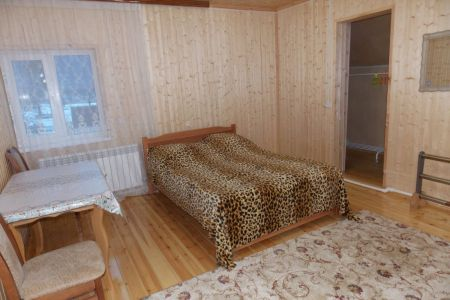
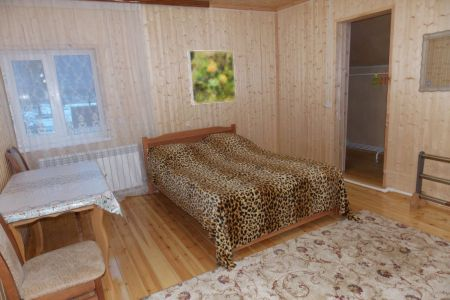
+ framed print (212, 77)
